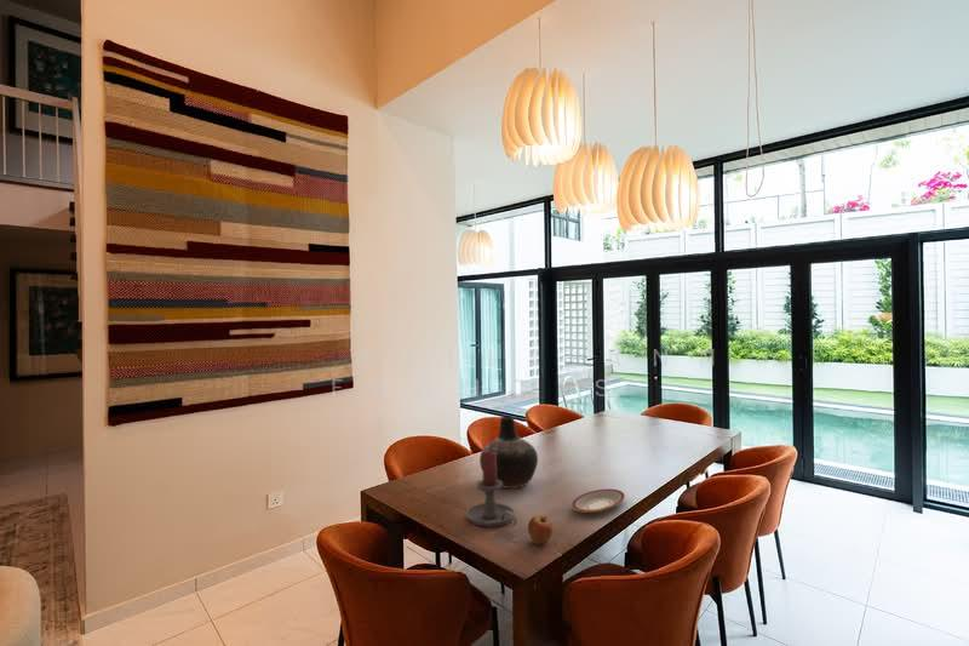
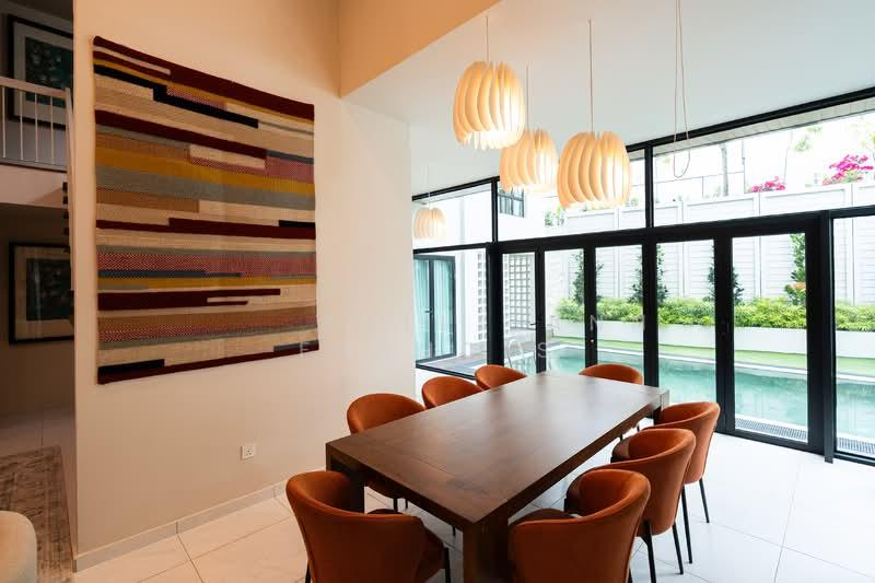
- apple (540, 527)
- candle holder (493, 486)
- plate (598, 502)
- vase (508, 450)
